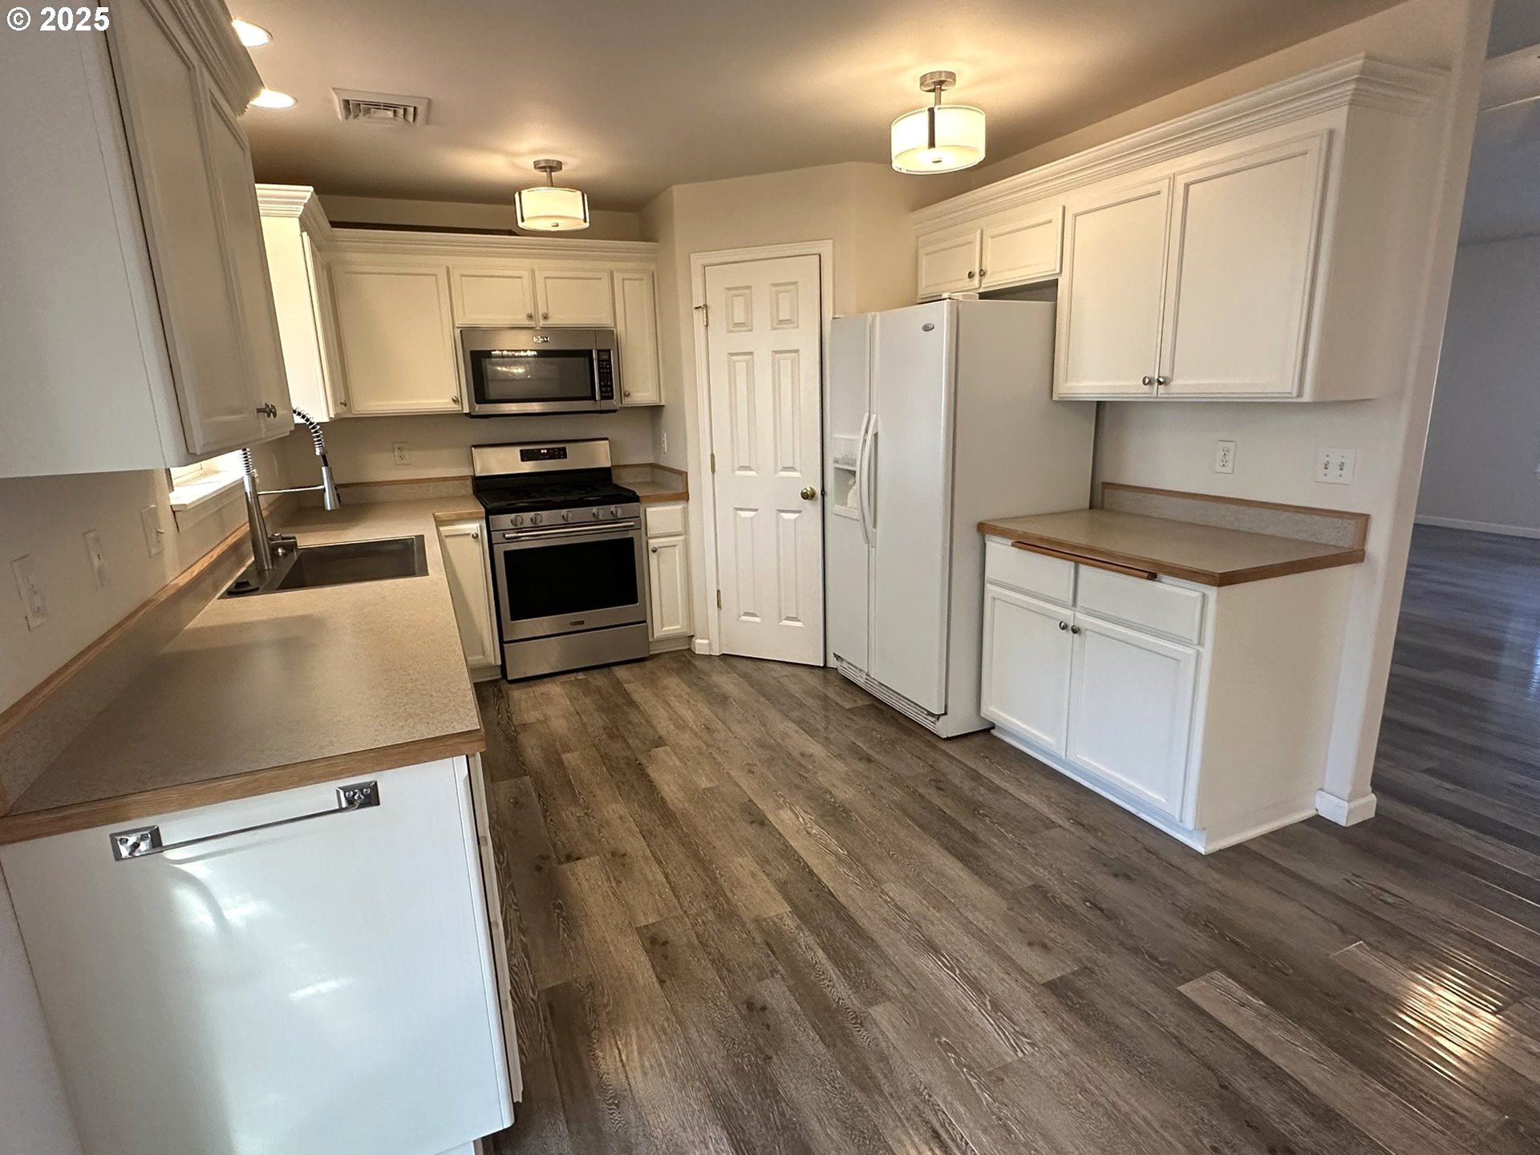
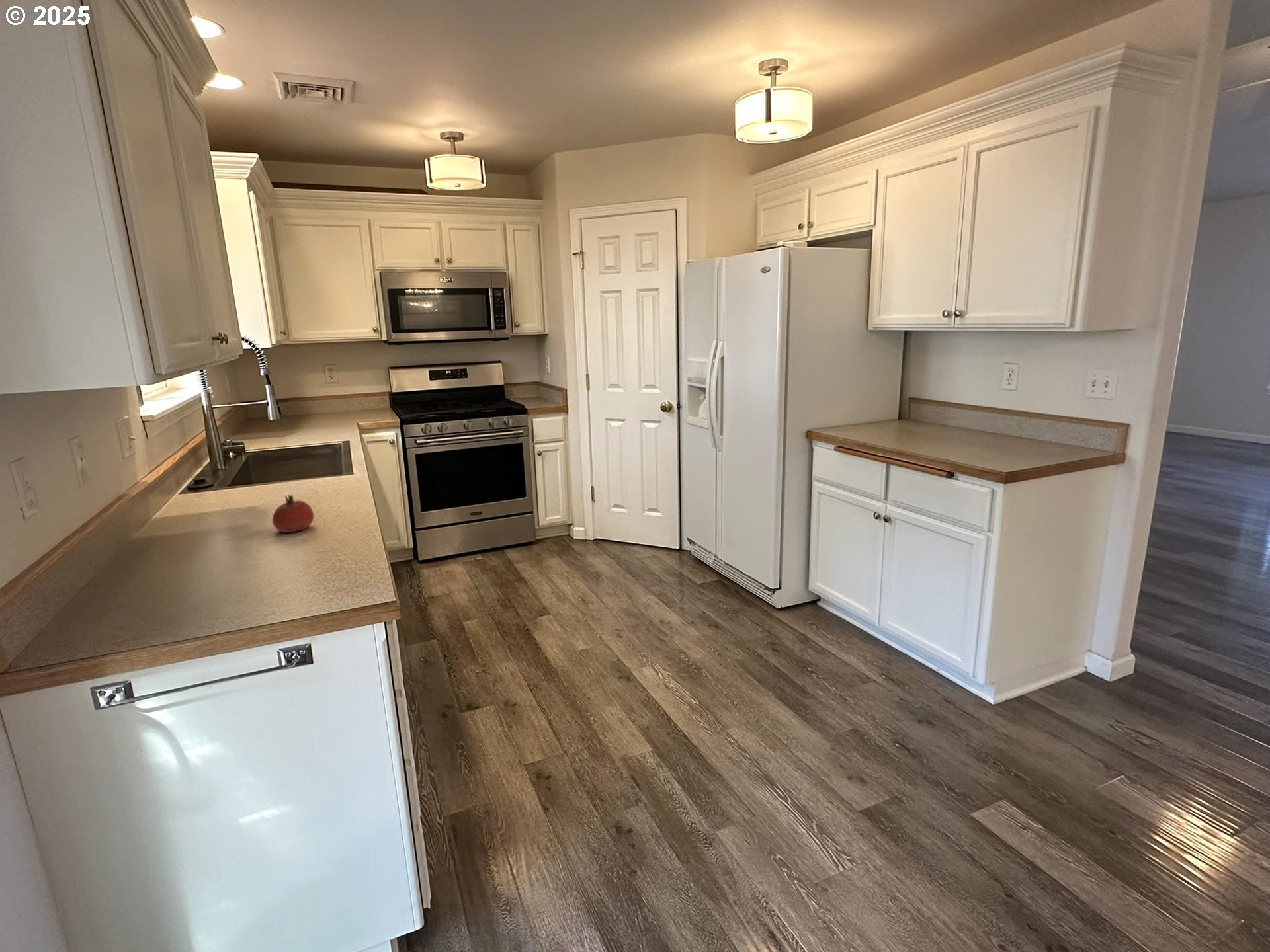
+ fruit (292, 511)
